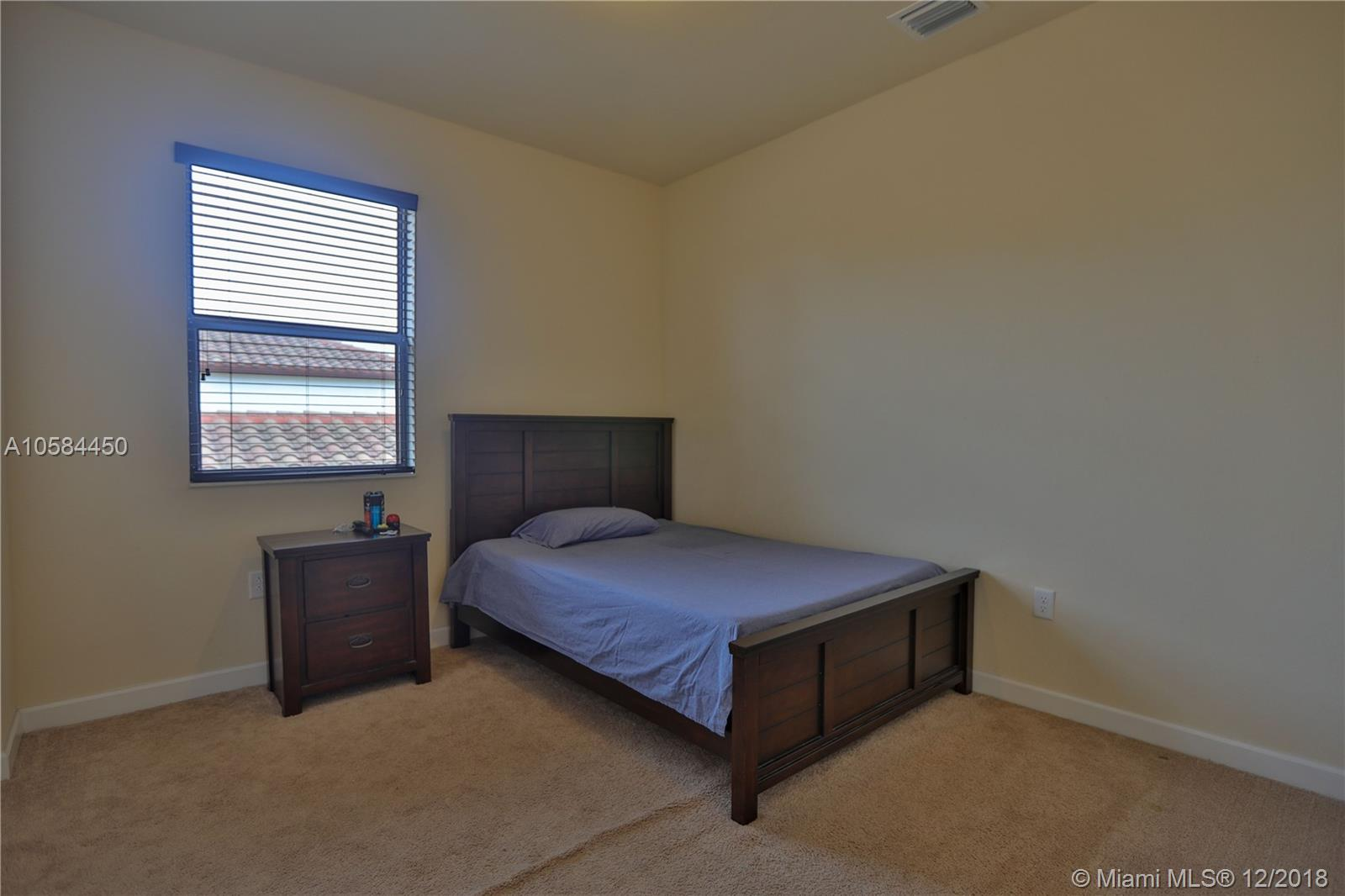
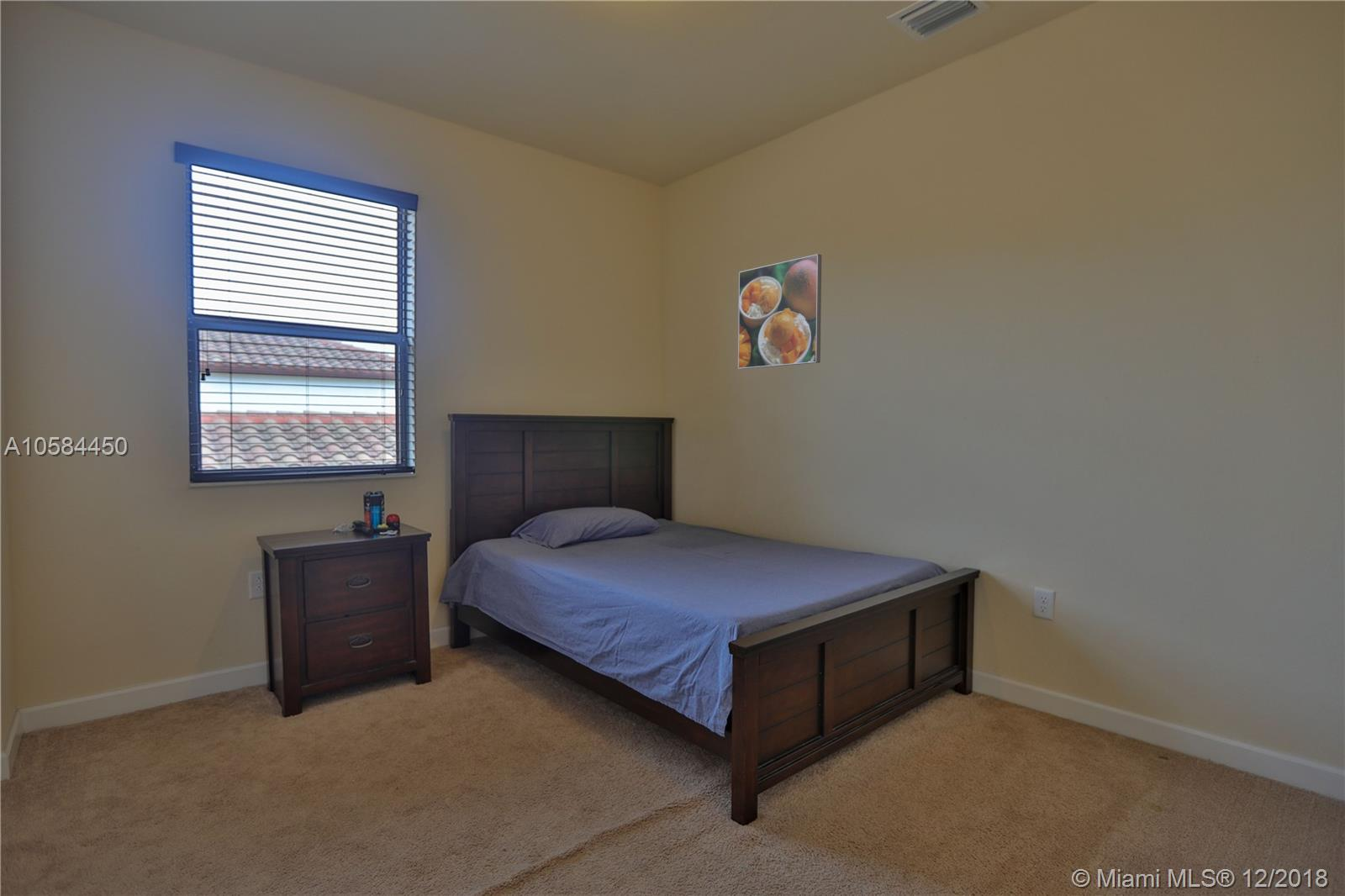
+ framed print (777, 314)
